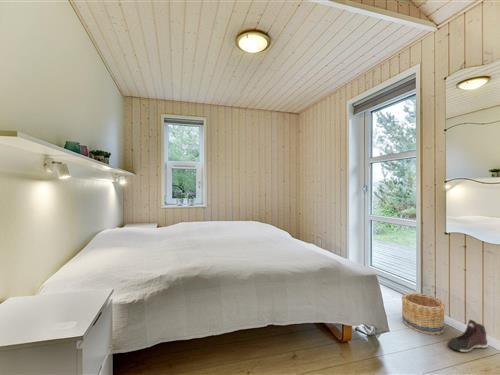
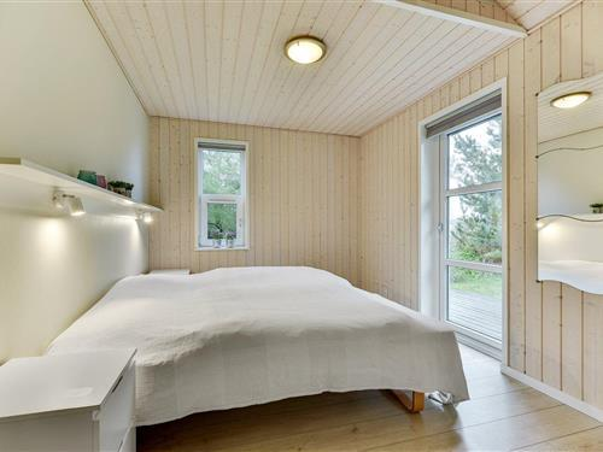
- sneaker (466, 333)
- basket (422, 312)
